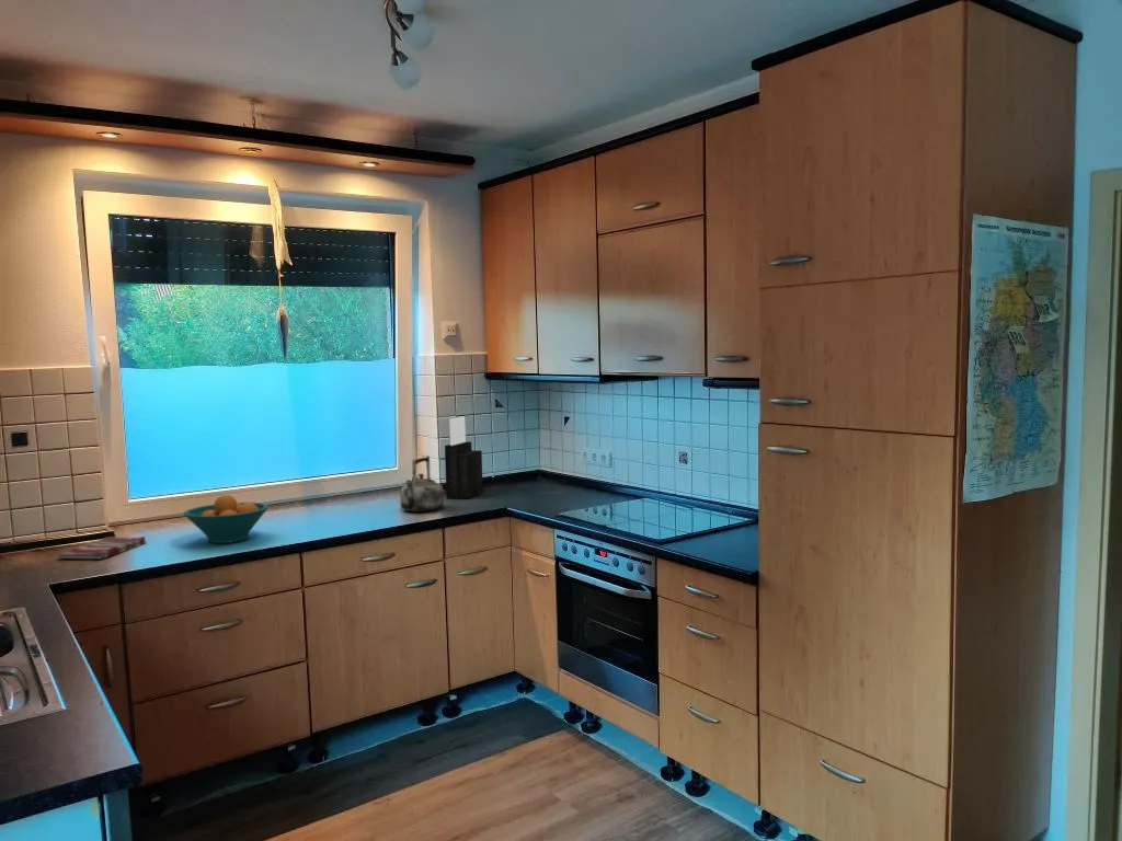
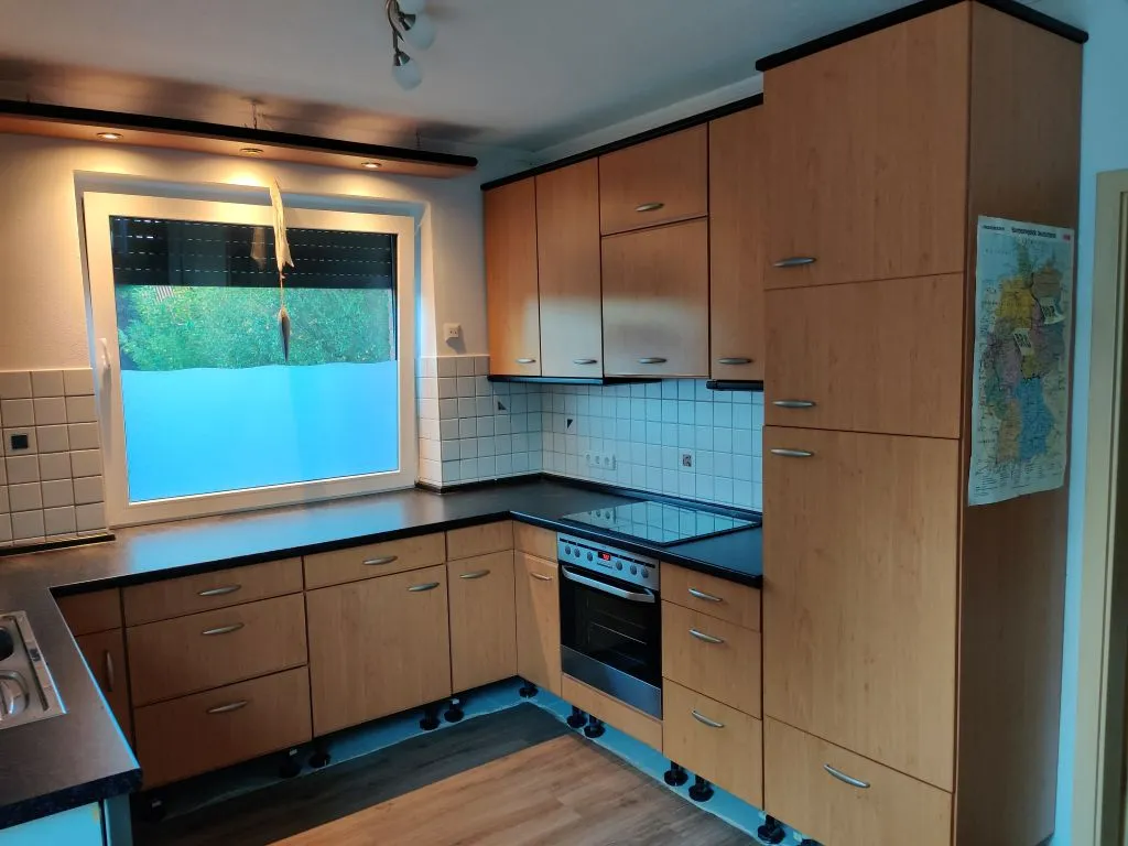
- knife block (466, 456)
- dish towel (103, 546)
- fruit bowl (227, 517)
- kettle (419, 484)
